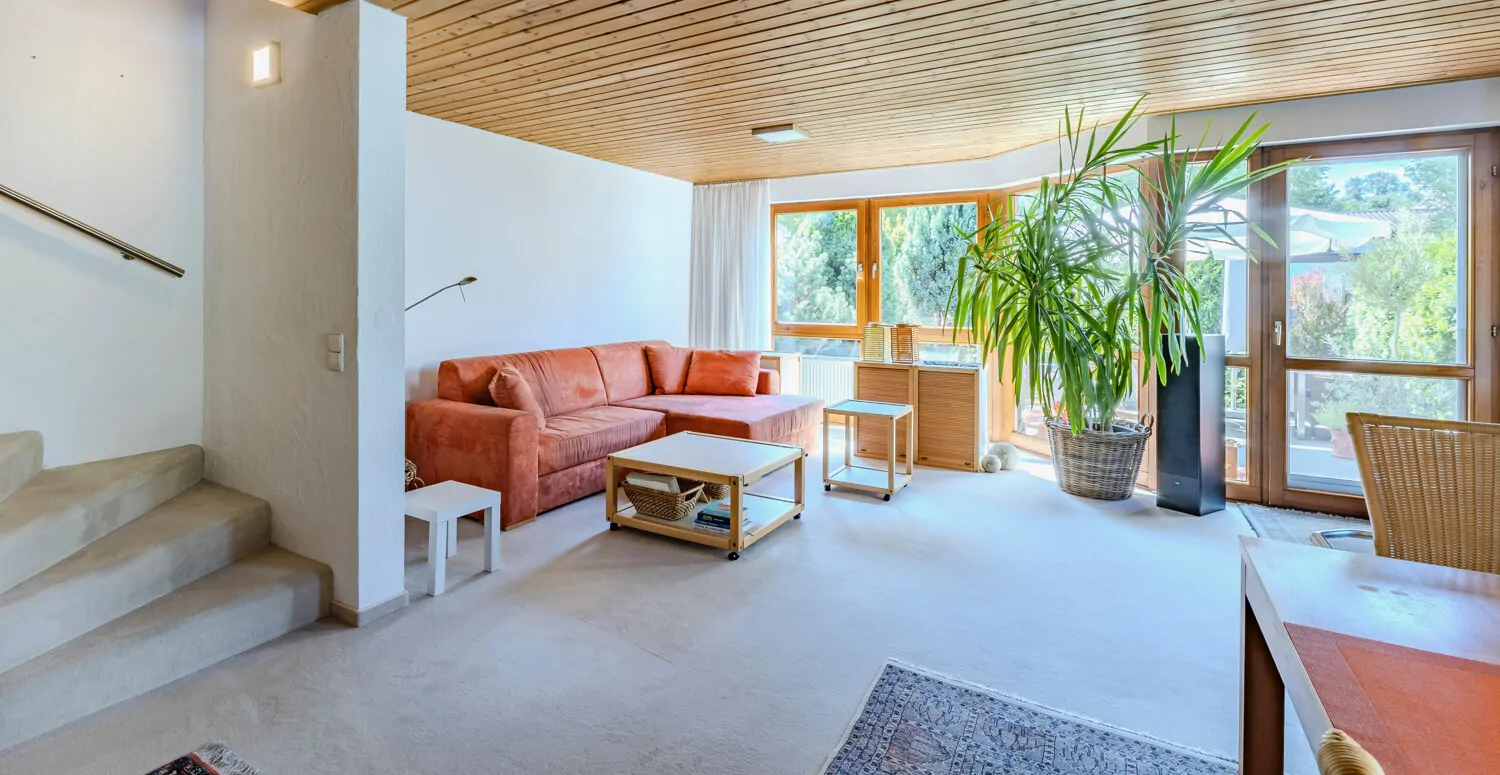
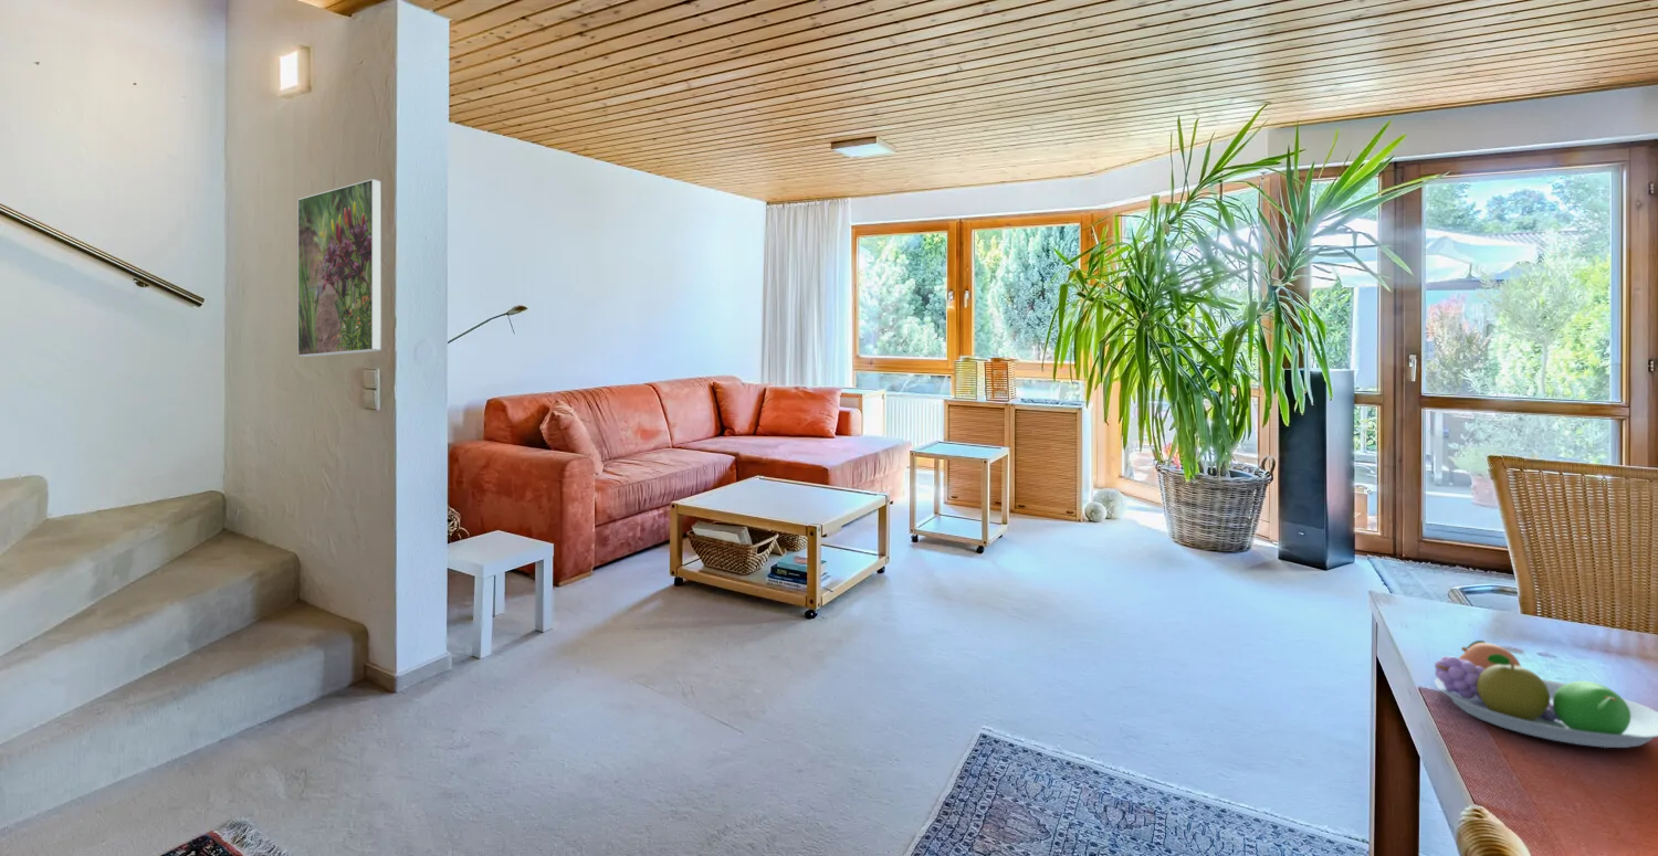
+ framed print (338, 272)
+ fruit bowl (1545, 685)
